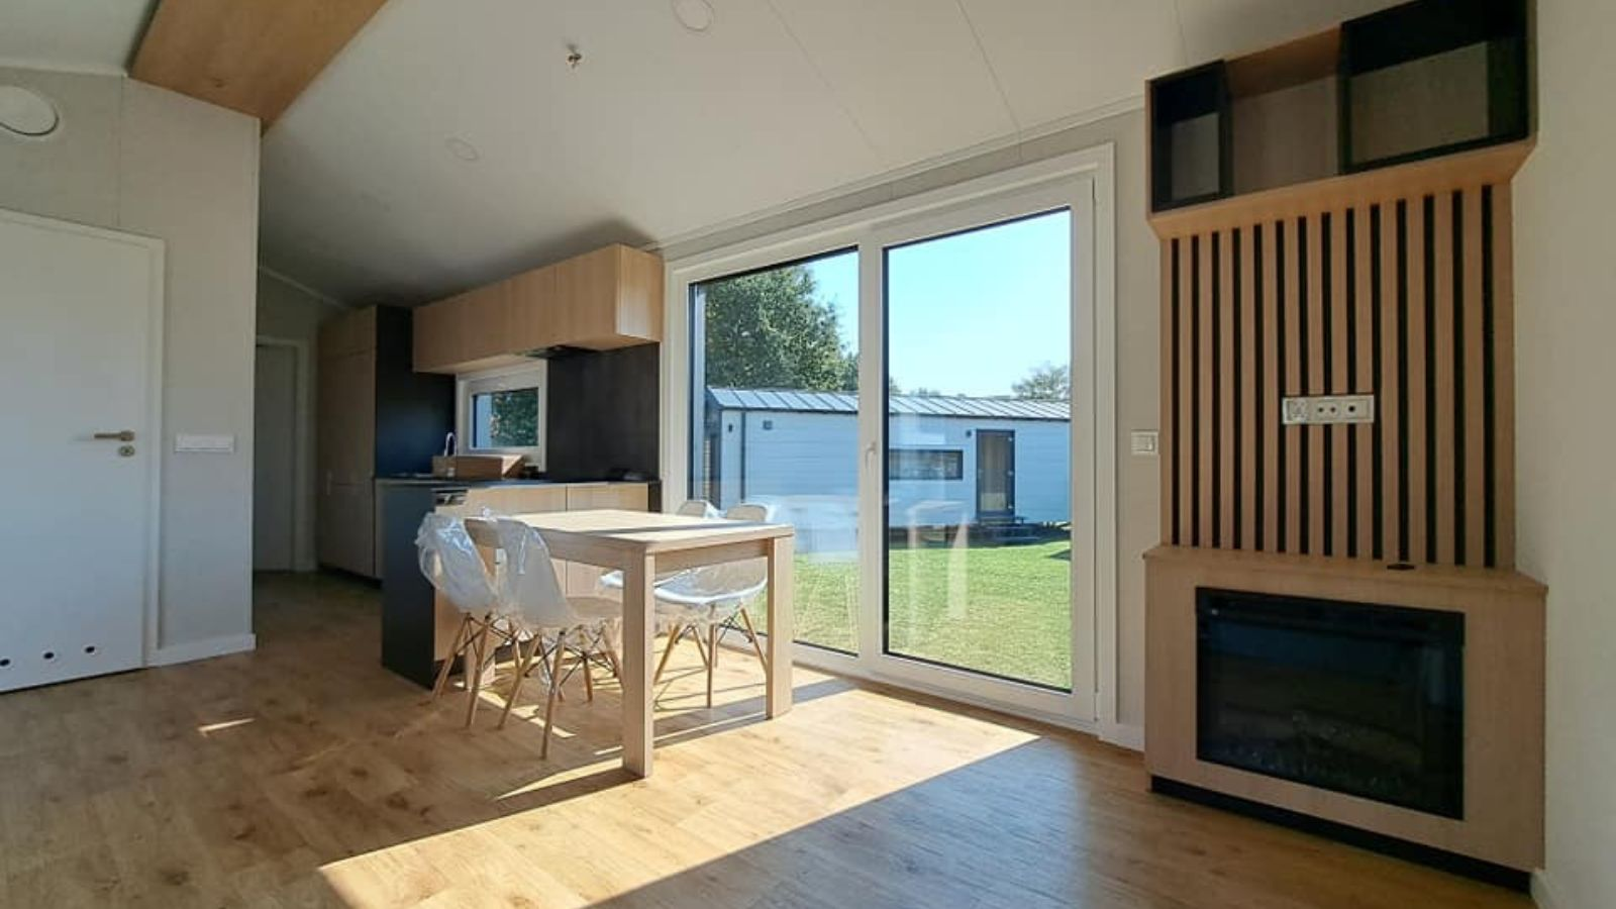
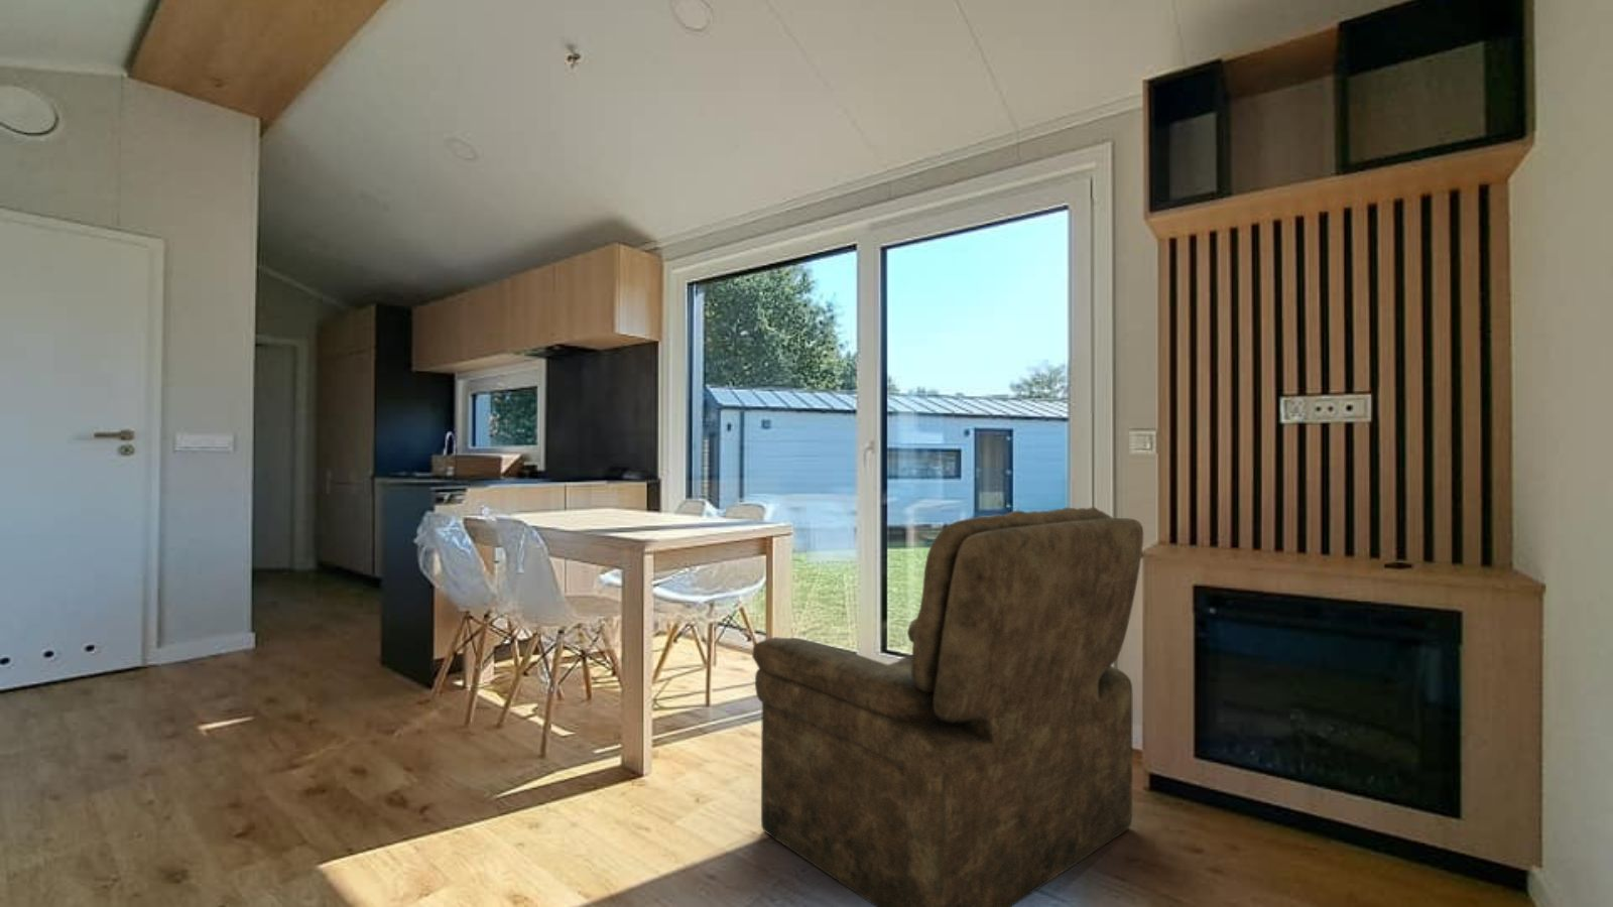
+ armchair (949, 667)
